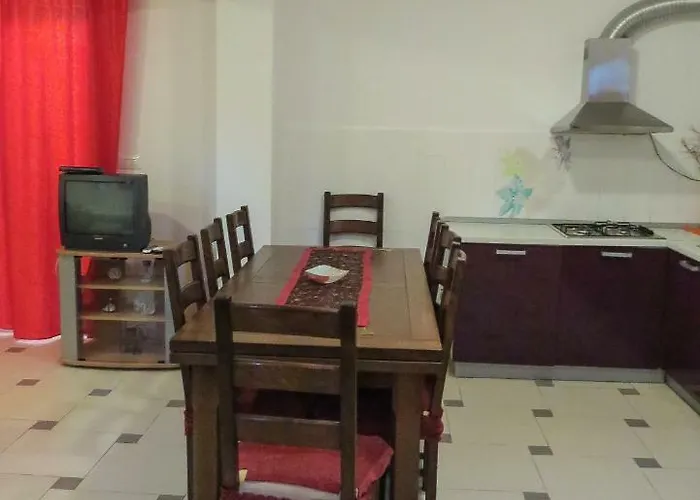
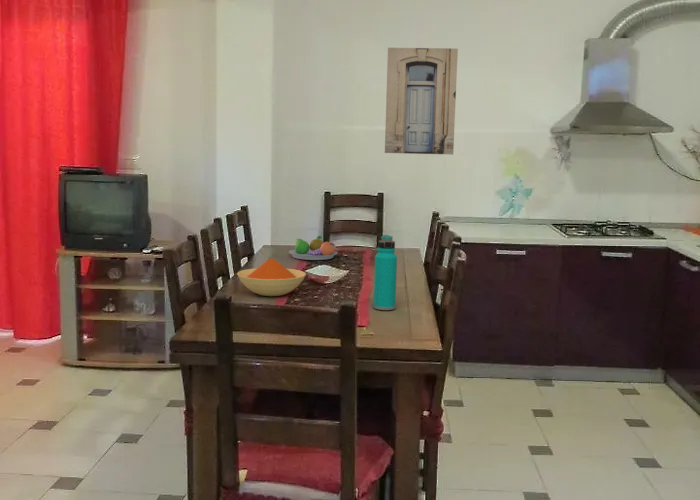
+ wall art (420, 101)
+ water bottle (385, 271)
+ fruit bowl (312, 247)
+ bowl (271, 276)
